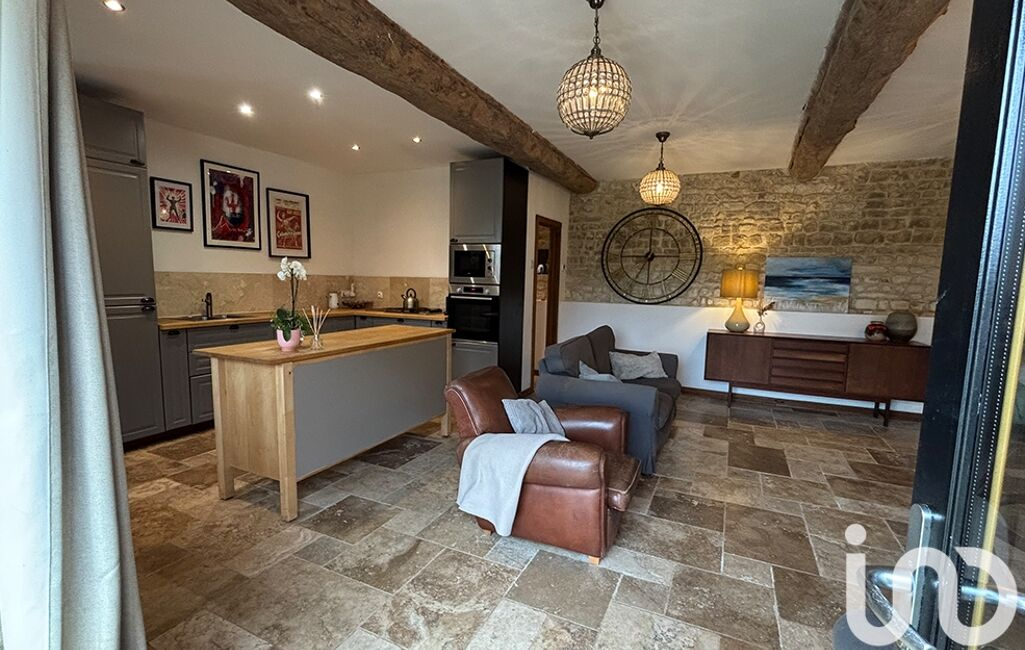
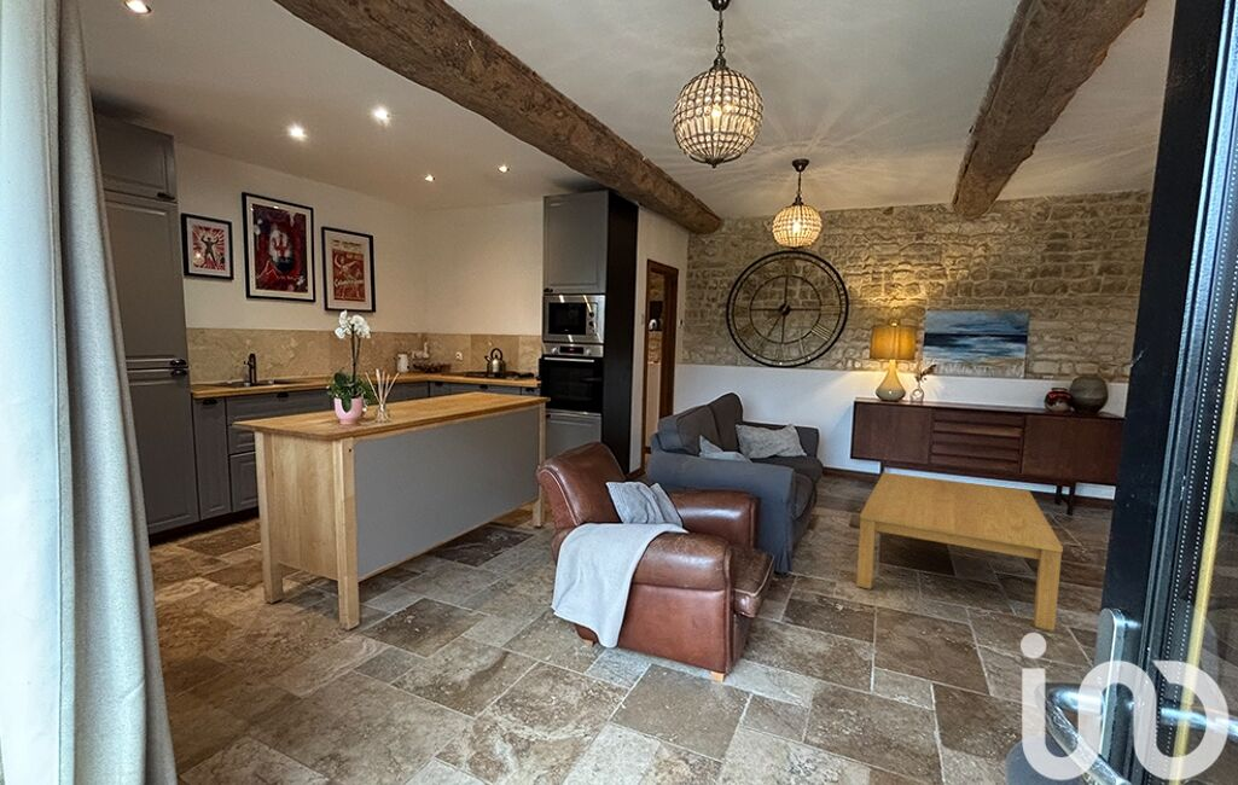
+ coffee table (949, 534)
